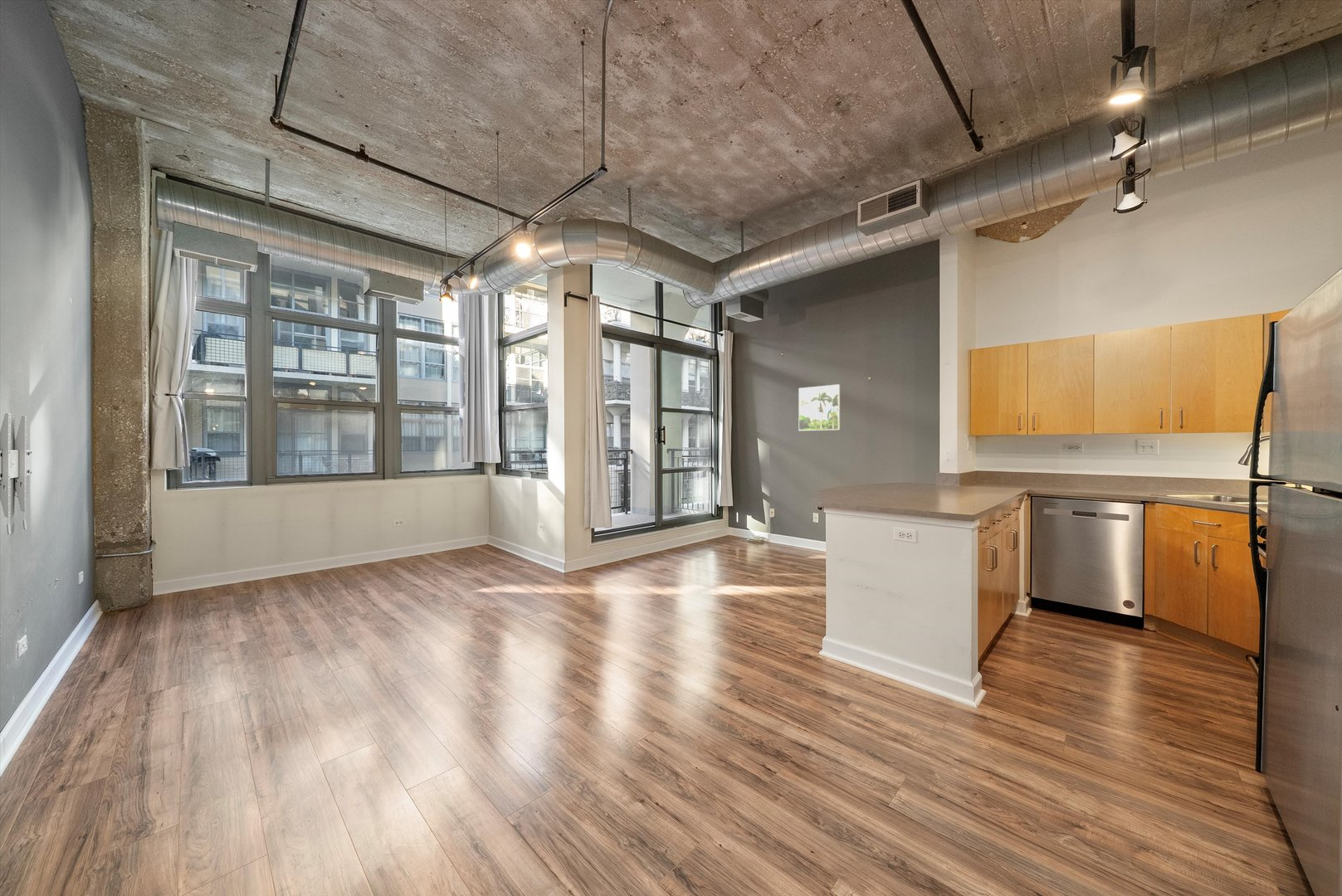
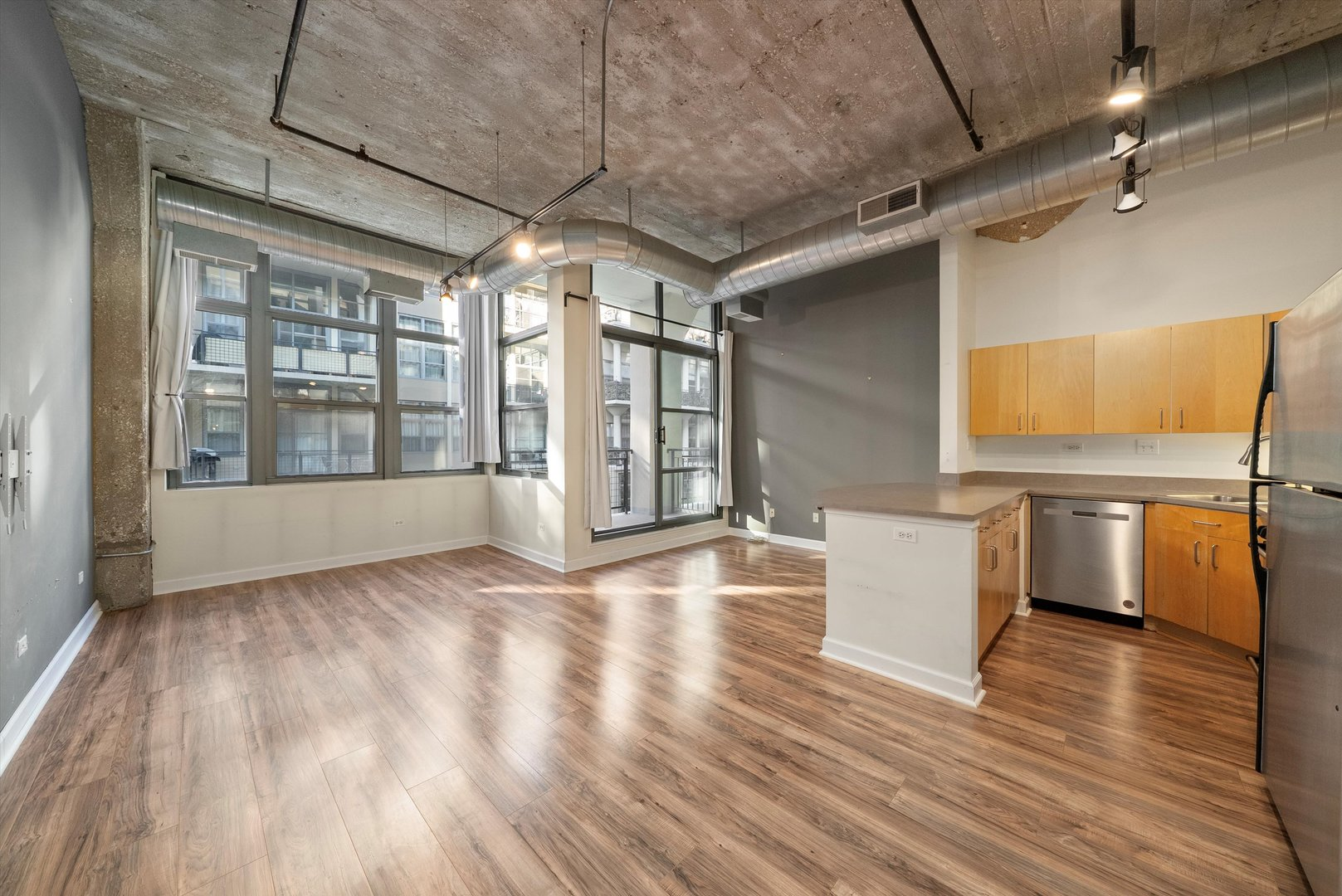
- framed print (818, 408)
